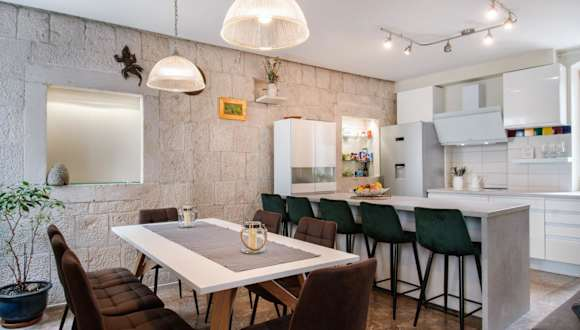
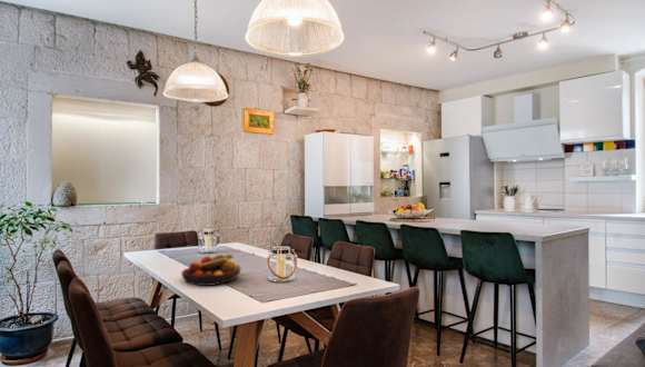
+ fruit bowl (211, 266)
